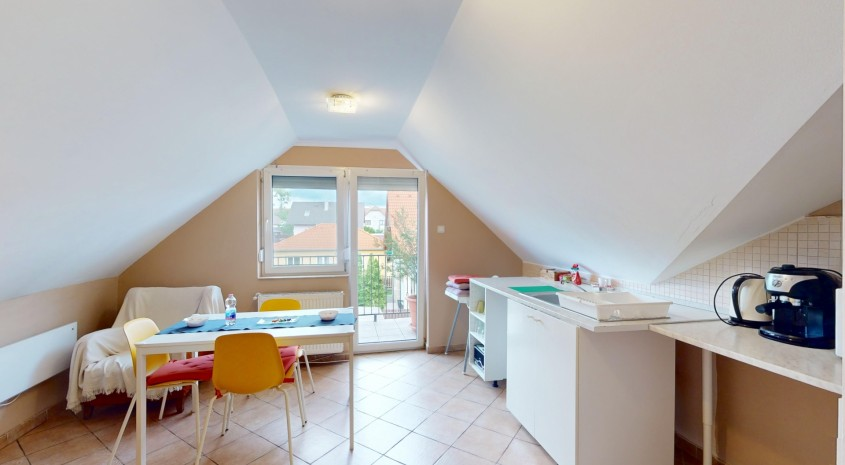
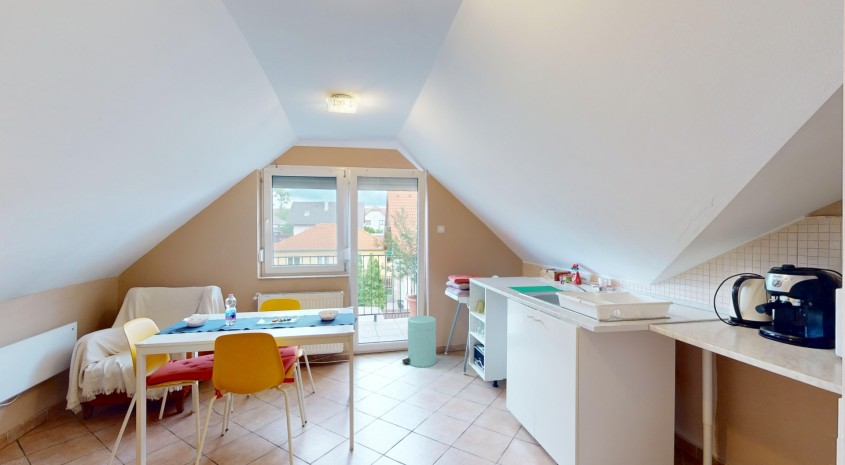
+ trash can (419, 340)
